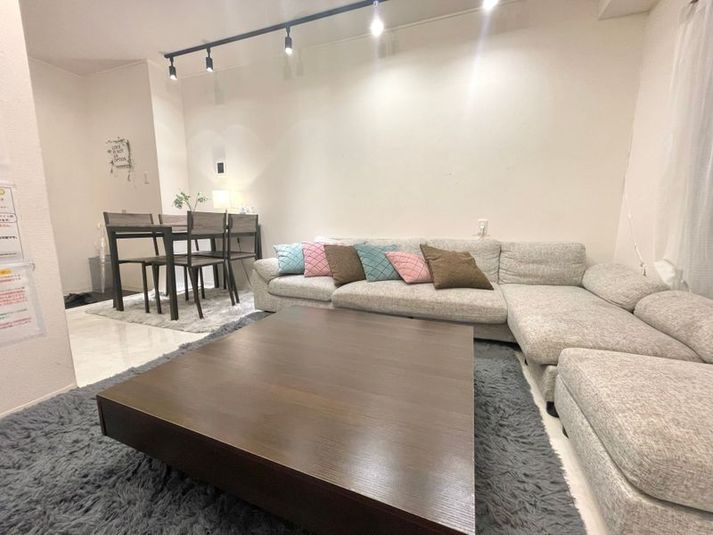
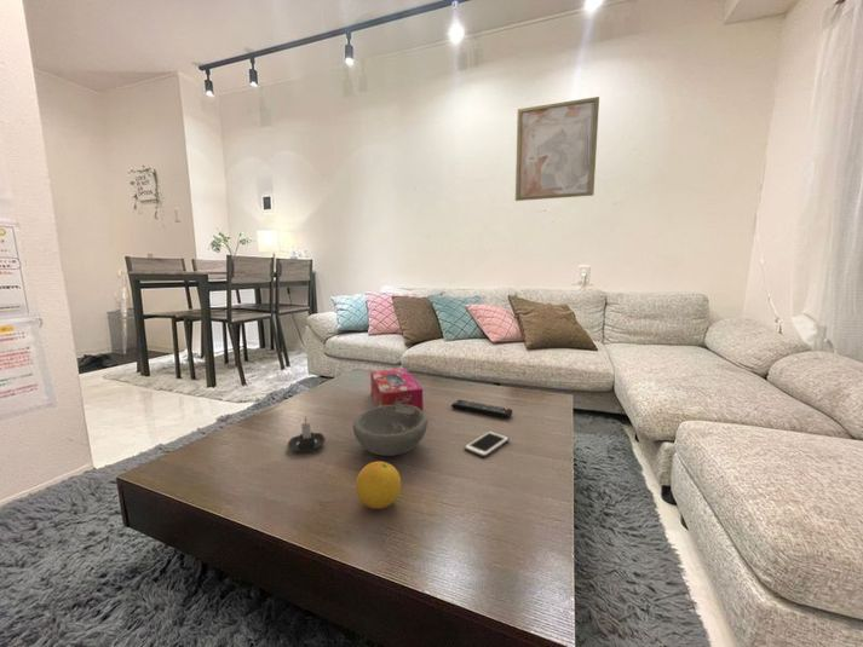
+ candle (305, 429)
+ tissue box (395, 391)
+ fruit (378, 484)
+ bowl (391, 432)
+ cell phone (487, 443)
+ wall art (554, 151)
+ remote control (481, 409)
